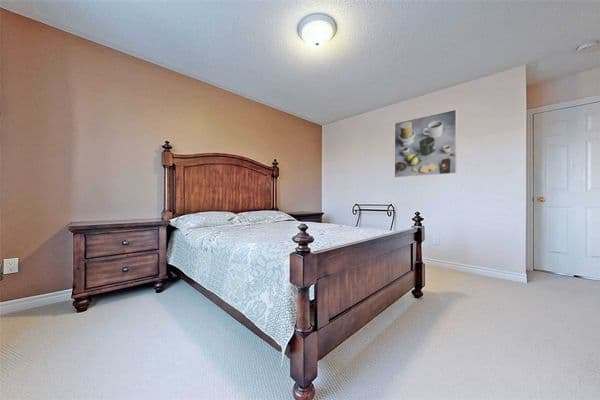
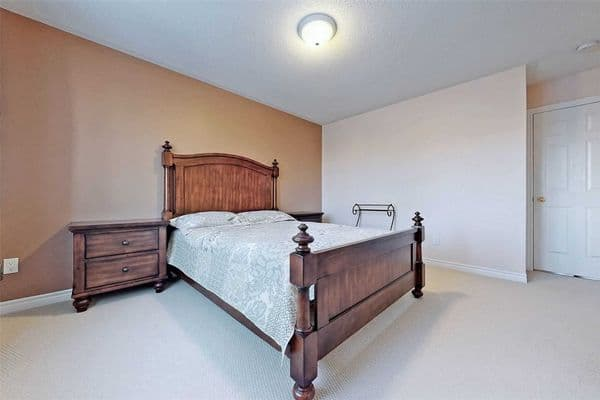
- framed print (423, 146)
